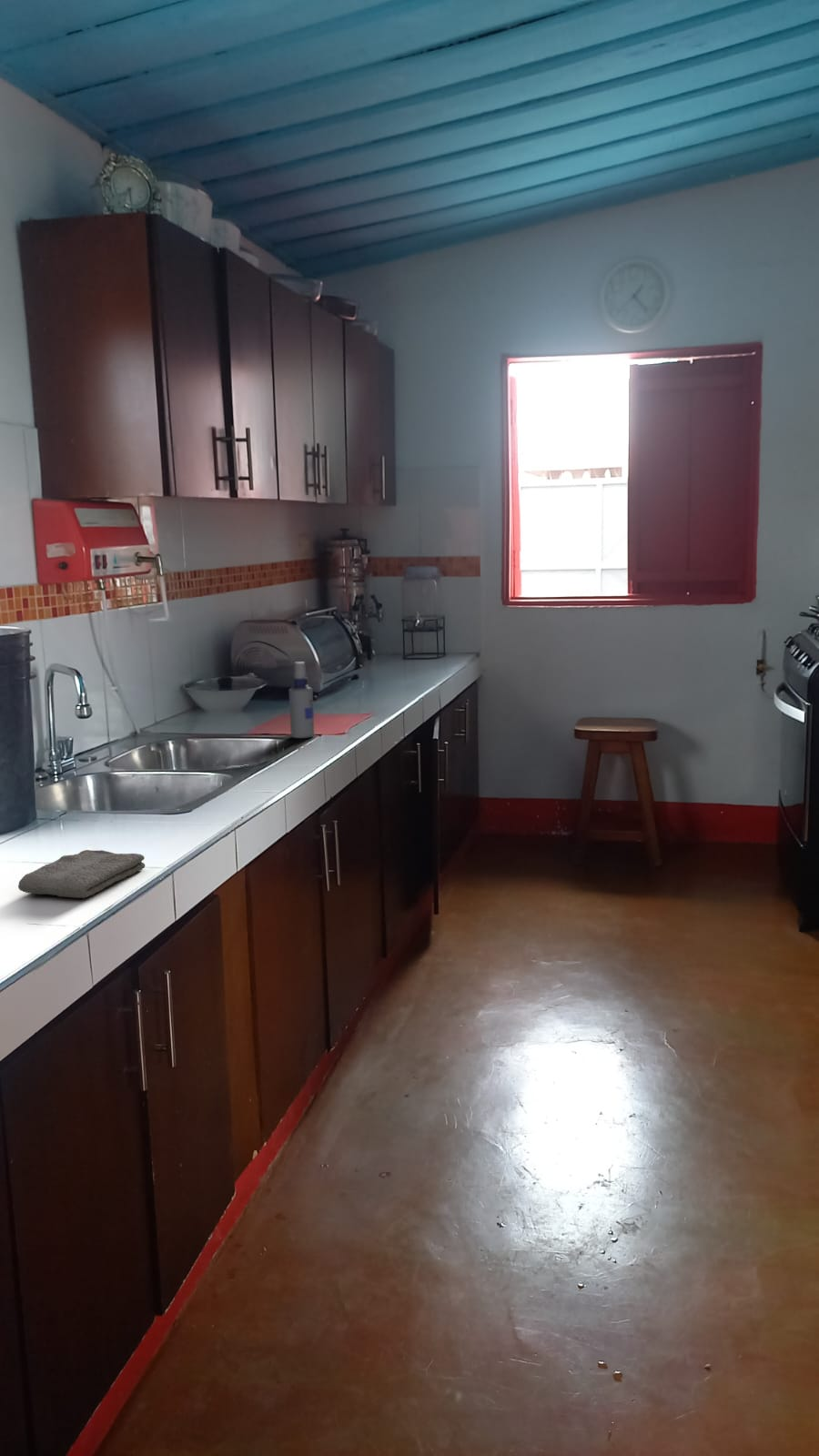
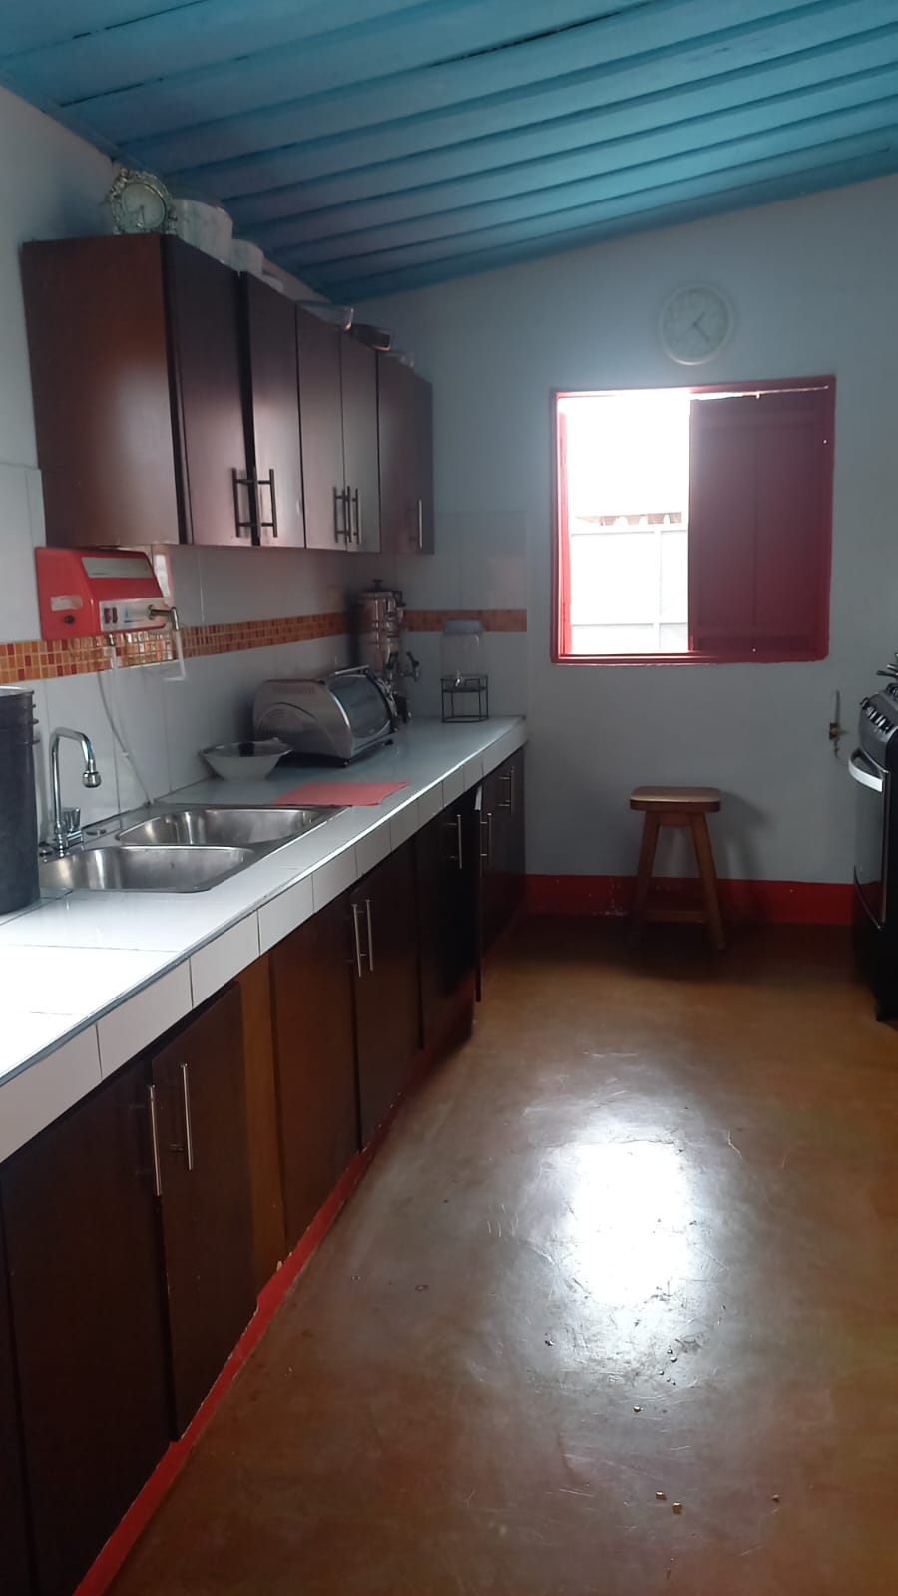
- washcloth (85, 872)
- spray bottle (301, 699)
